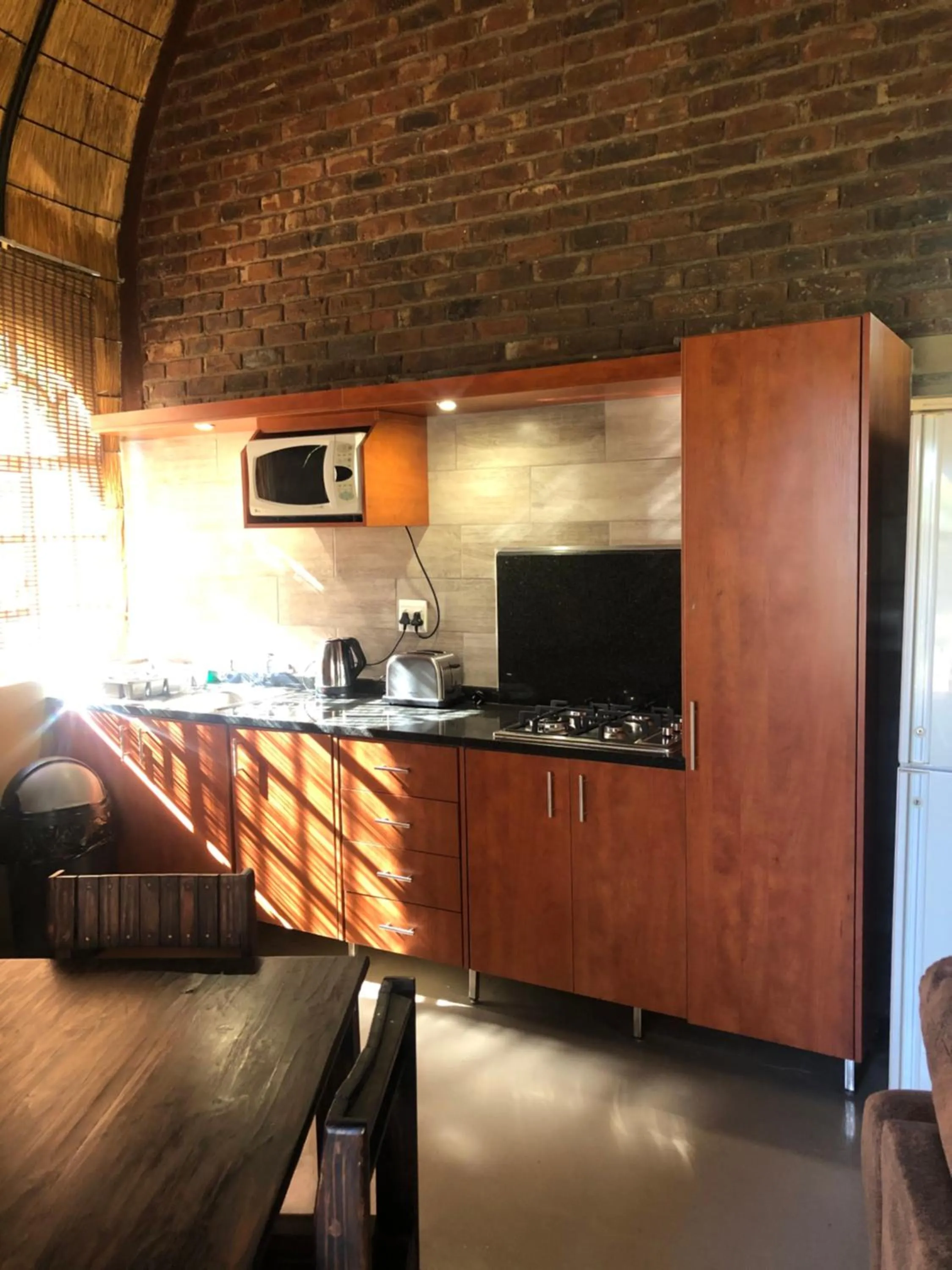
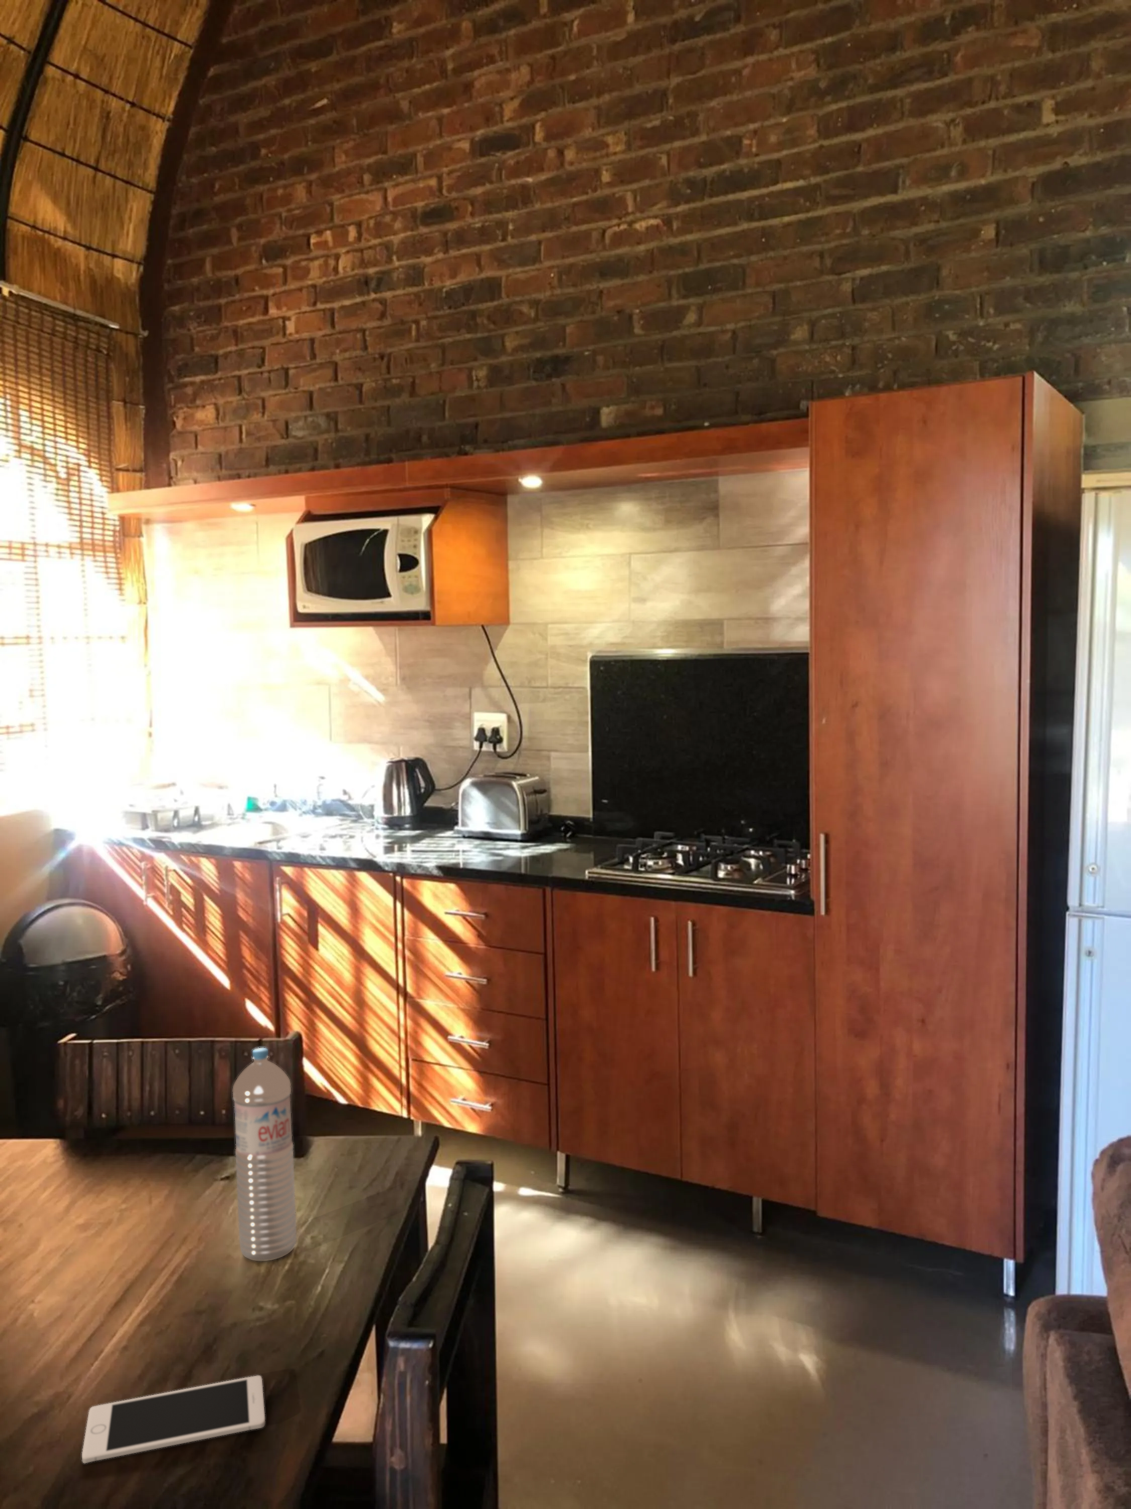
+ water bottle (265, 1150)
+ cell phone (177, 1418)
